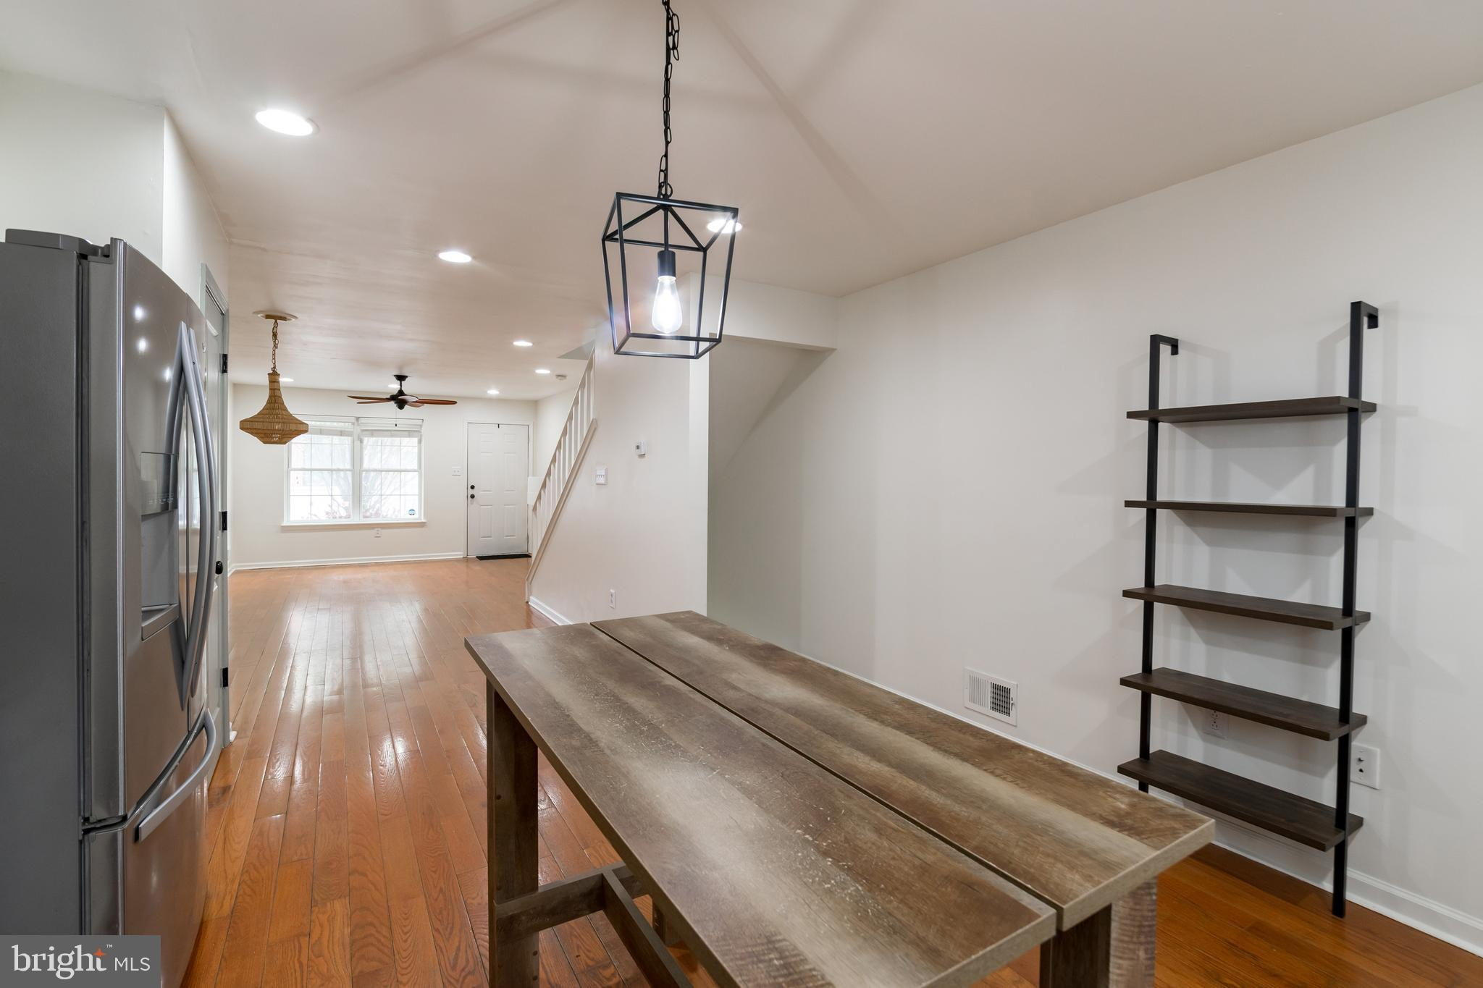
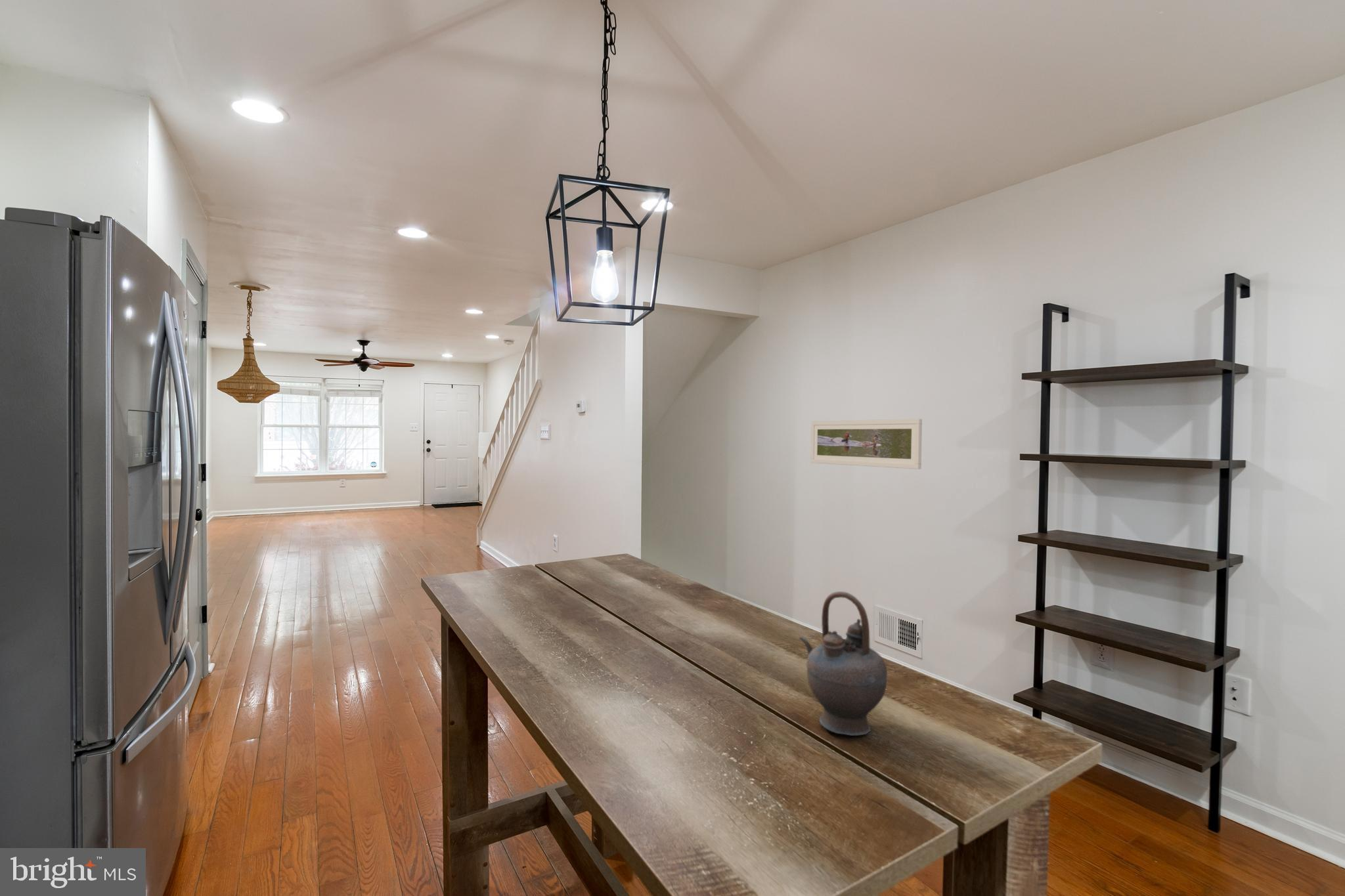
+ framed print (861, 442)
+ teapot (839, 656)
